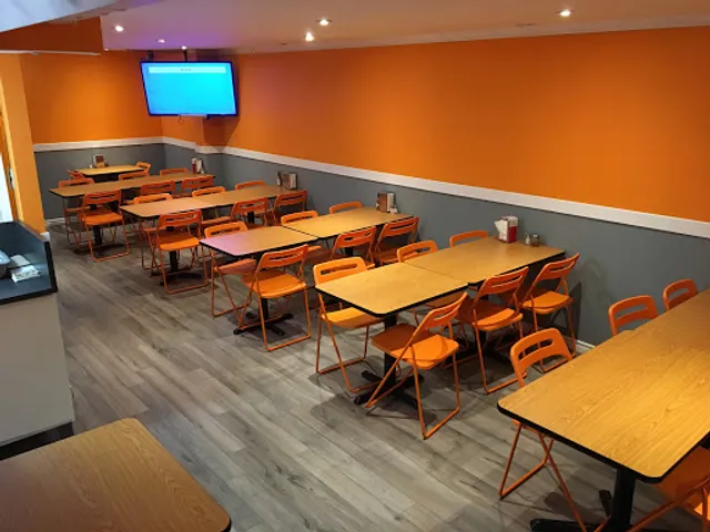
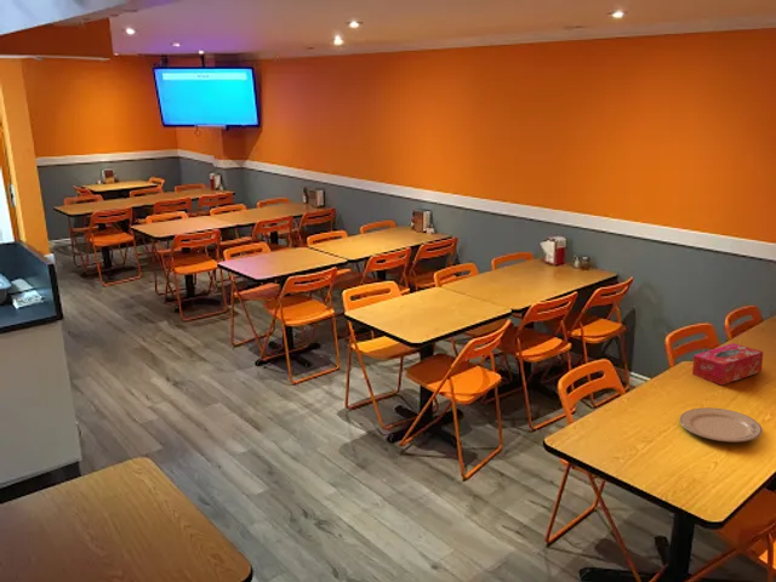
+ chinaware (719, 426)
+ tissue box (728, 363)
